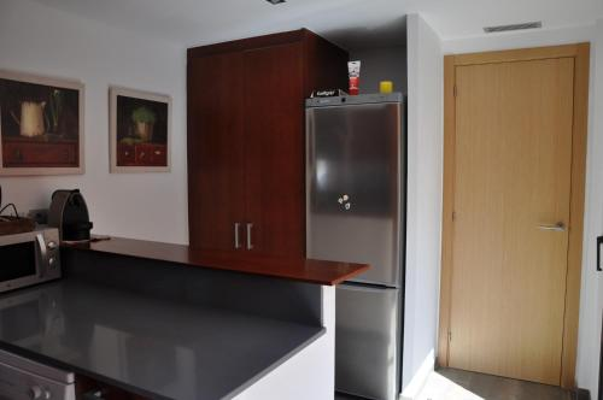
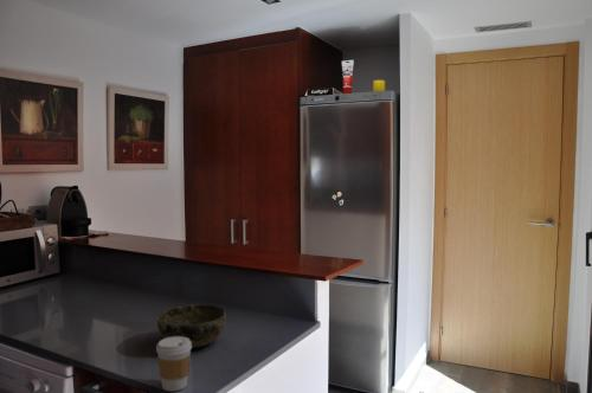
+ coffee cup (174, 362)
+ bowl (192, 328)
